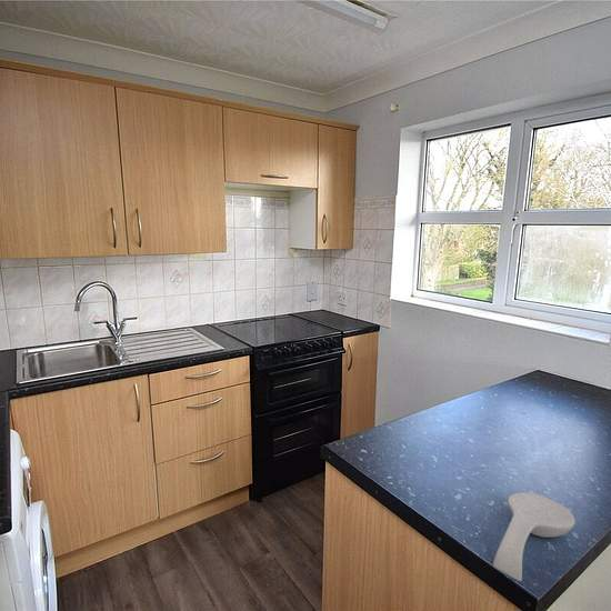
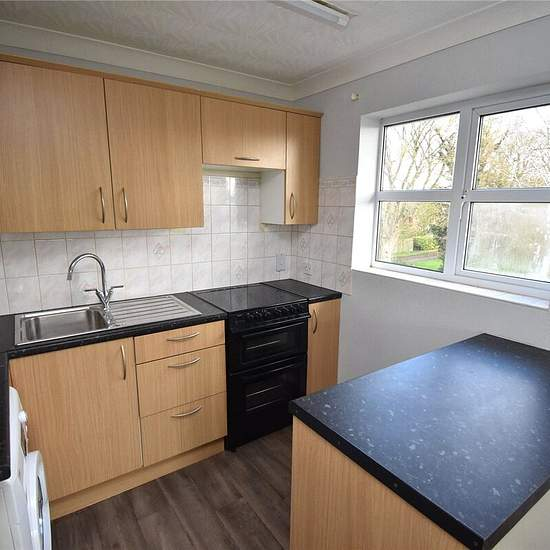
- spoon rest (531, 524)
